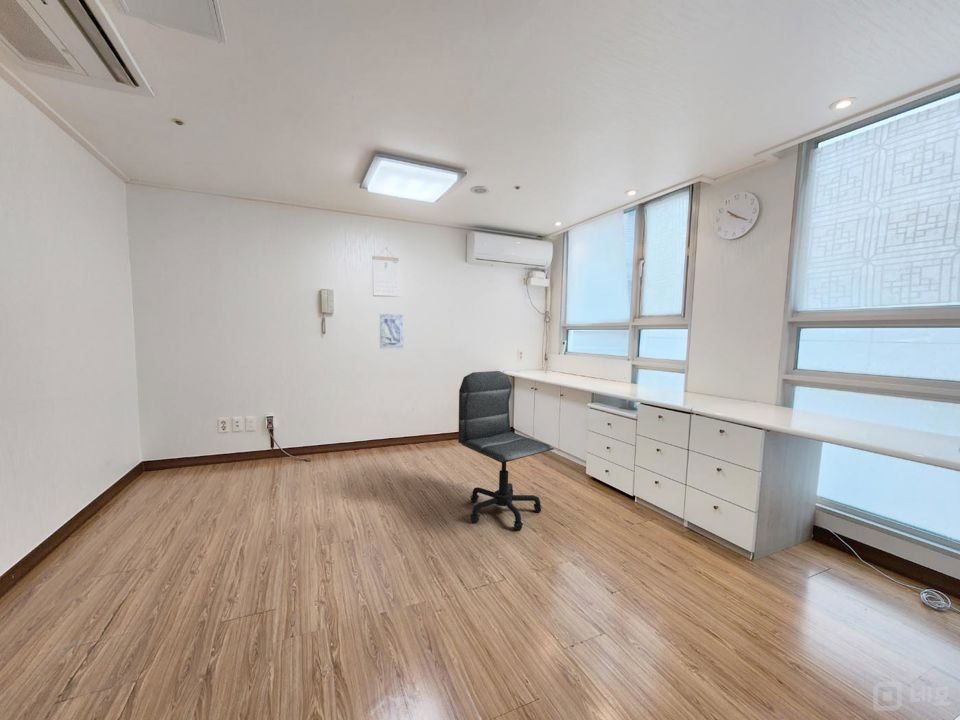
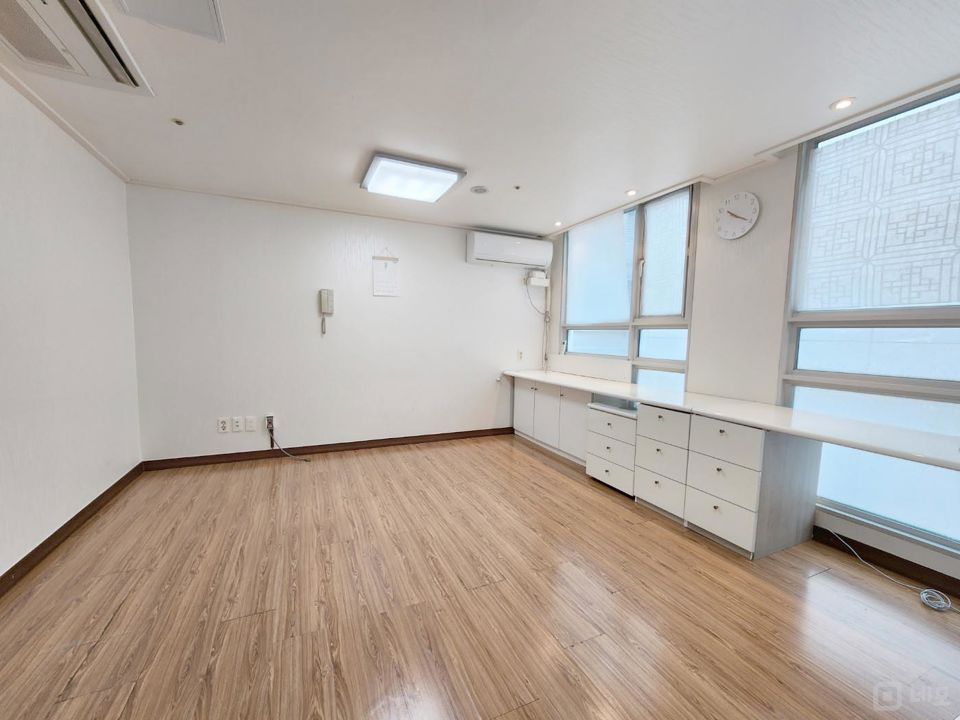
- office chair (505, 443)
- wall art (392, 331)
